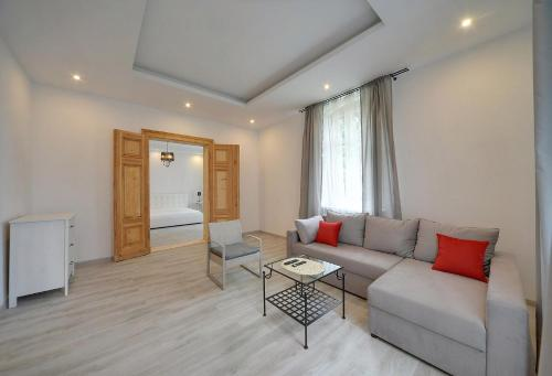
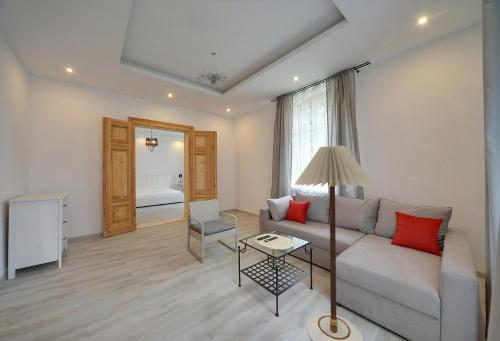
+ chandelier (213, 69)
+ floor lamp (332, 239)
